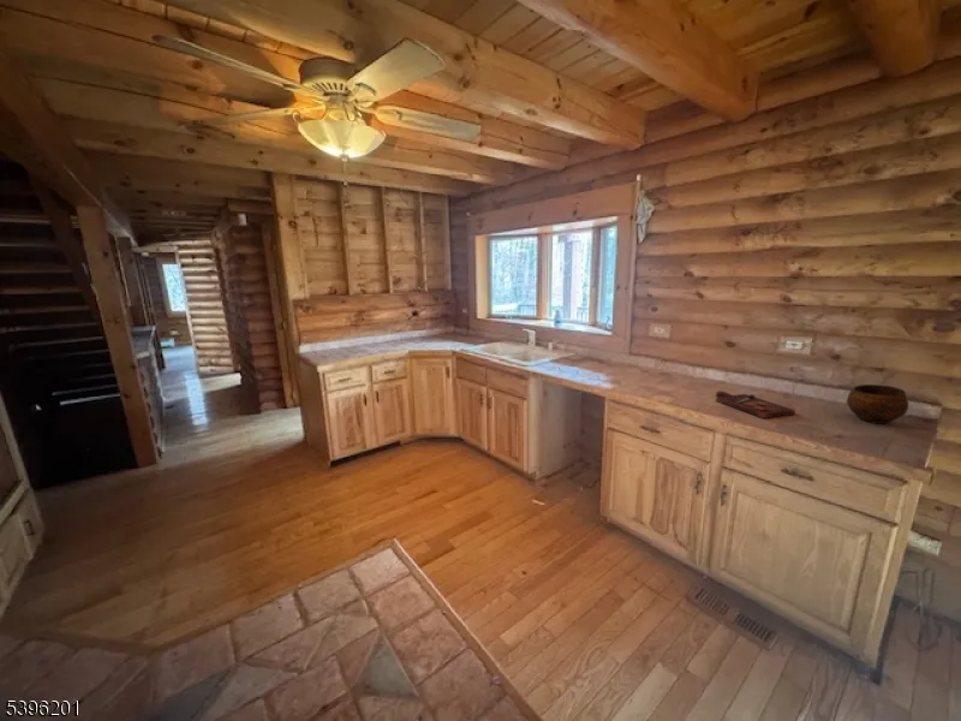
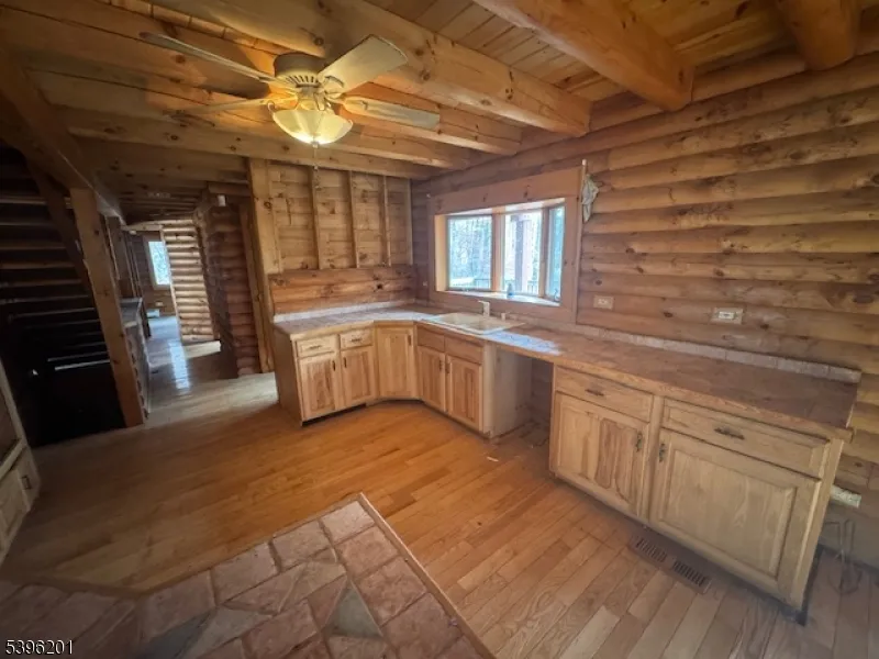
- bowl (876, 404)
- cutting board (748, 403)
